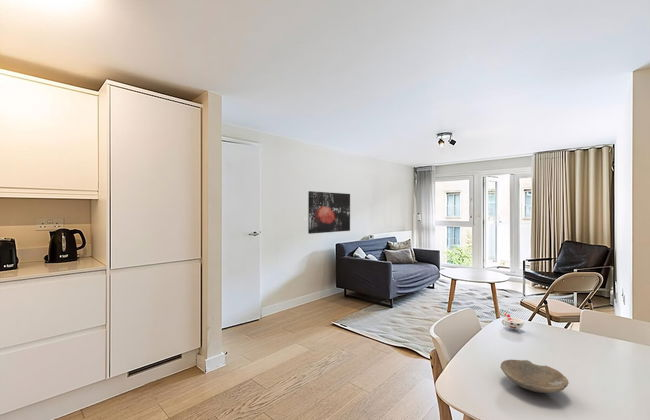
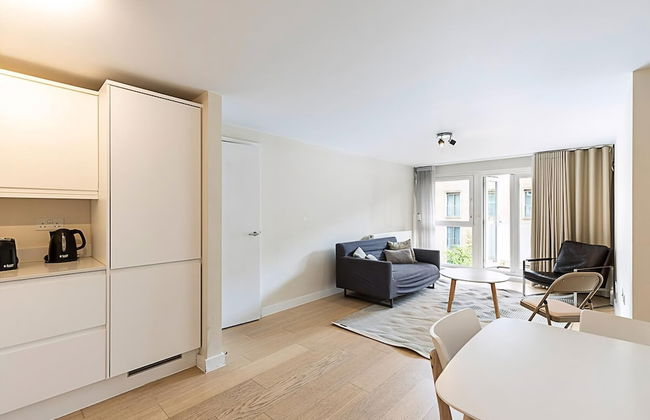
- cup (512, 322)
- bowl (532, 379)
- wall art (330, 212)
